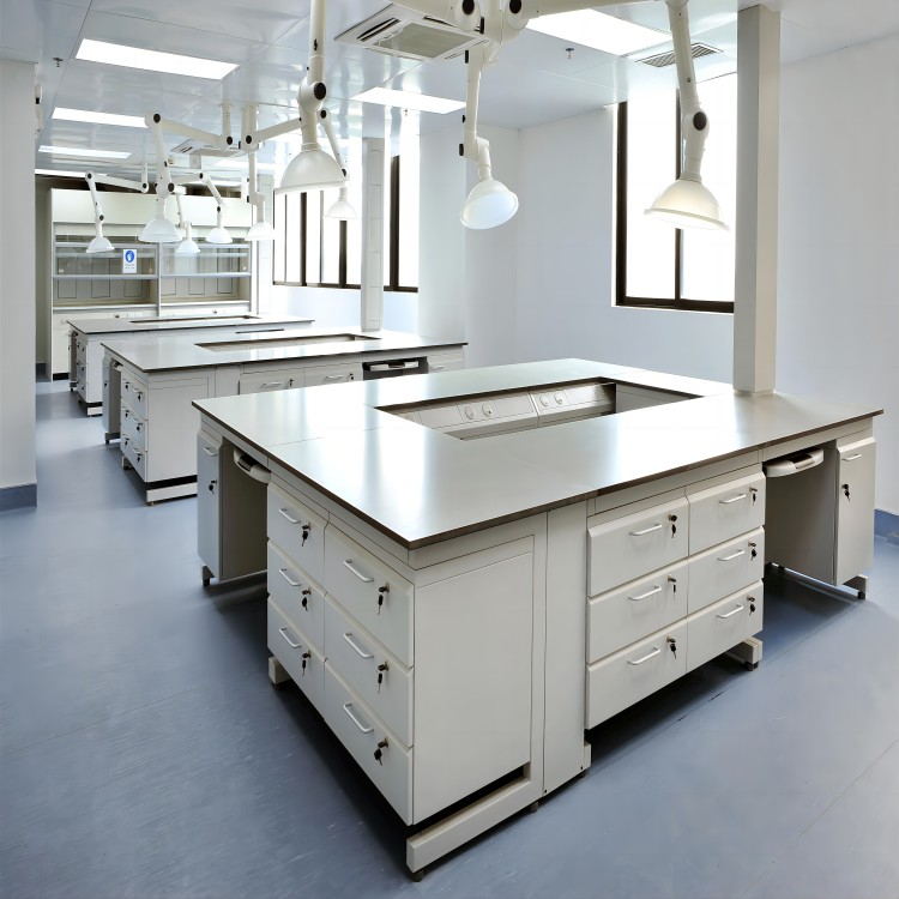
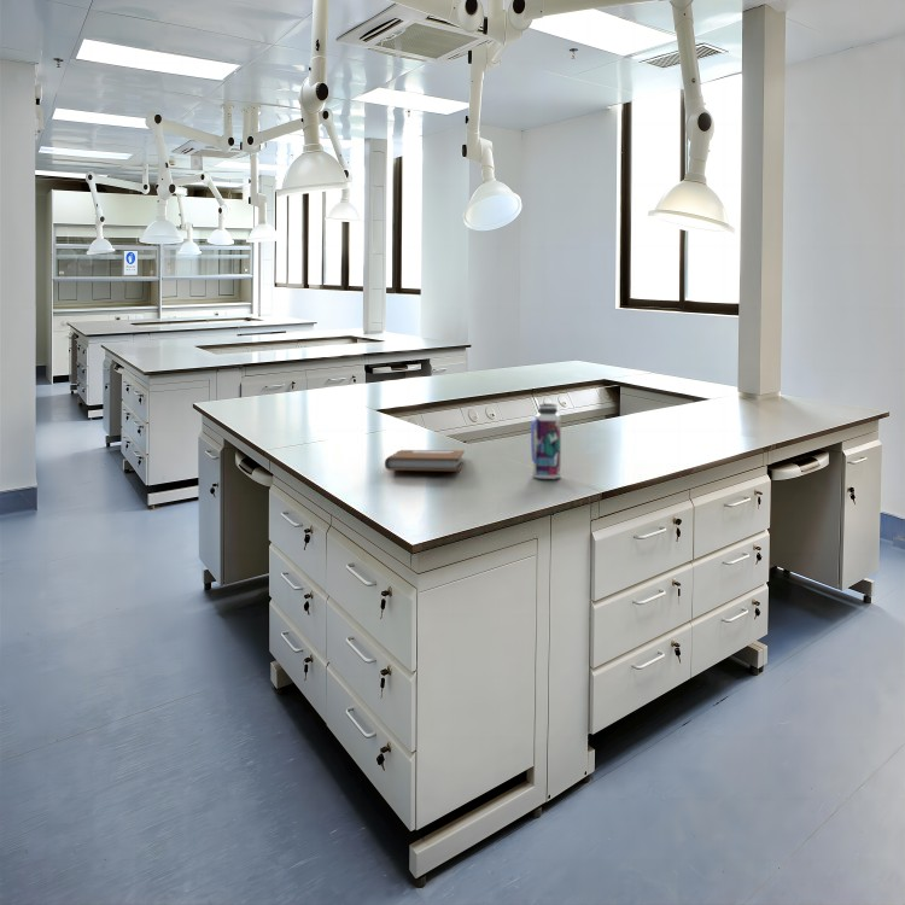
+ notebook (426, 459)
+ beverage bottle (544, 440)
